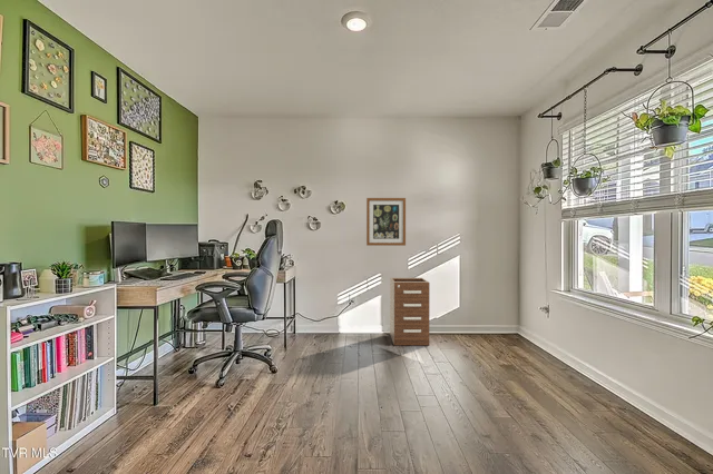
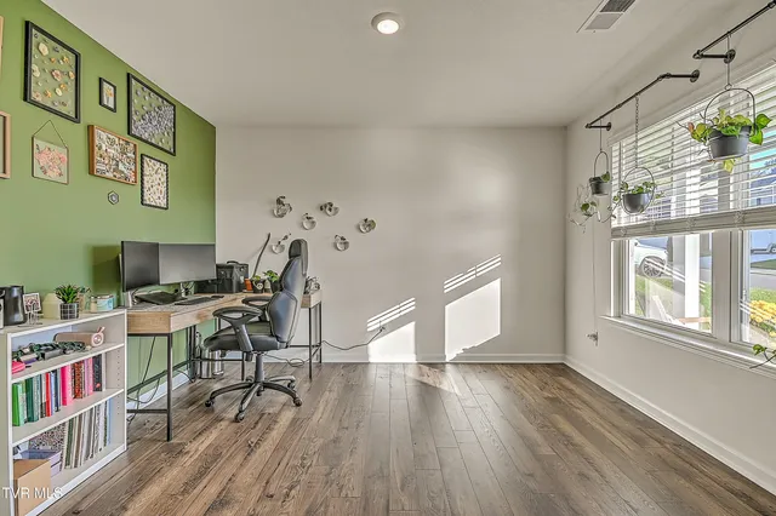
- filing cabinet (409, 309)
- wall art (385, 221)
